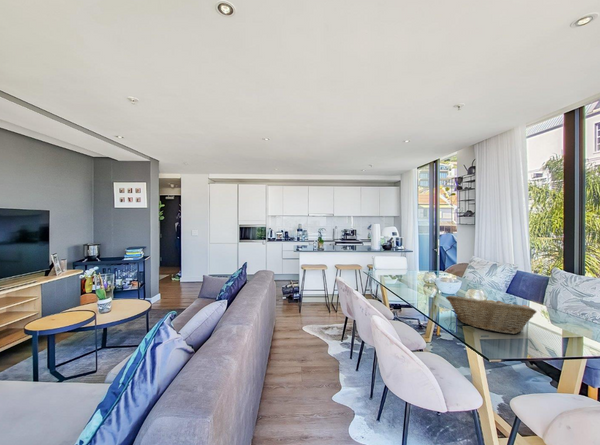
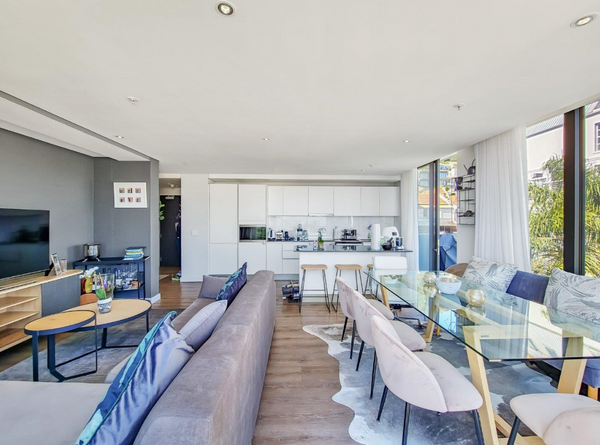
- fruit basket (487, 309)
